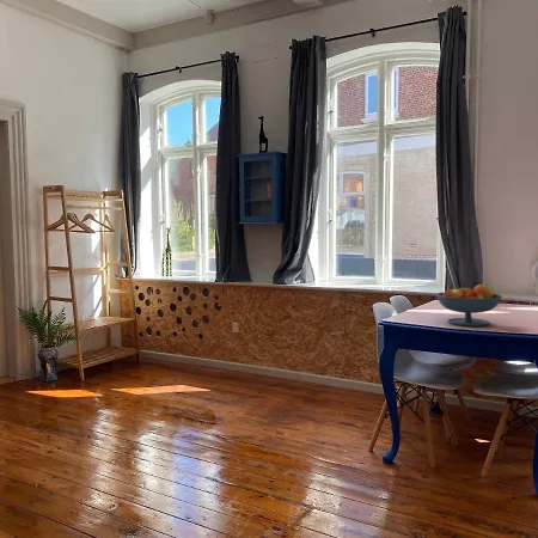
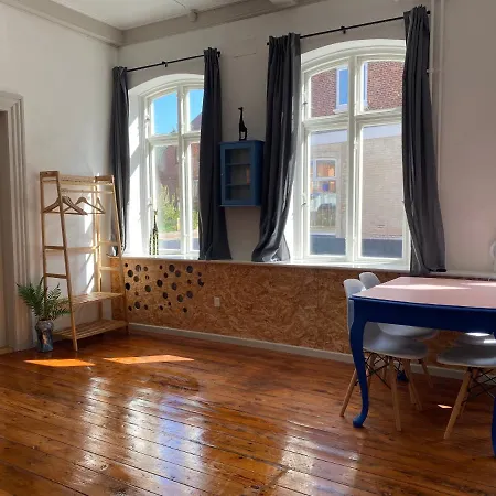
- fruit bowl (467, 304)
